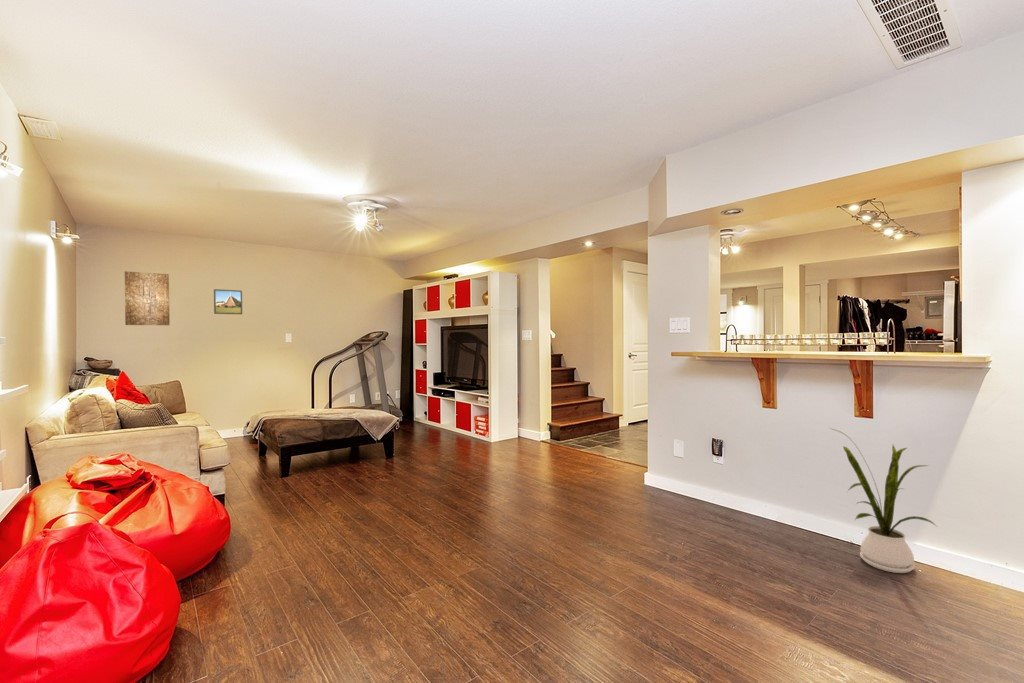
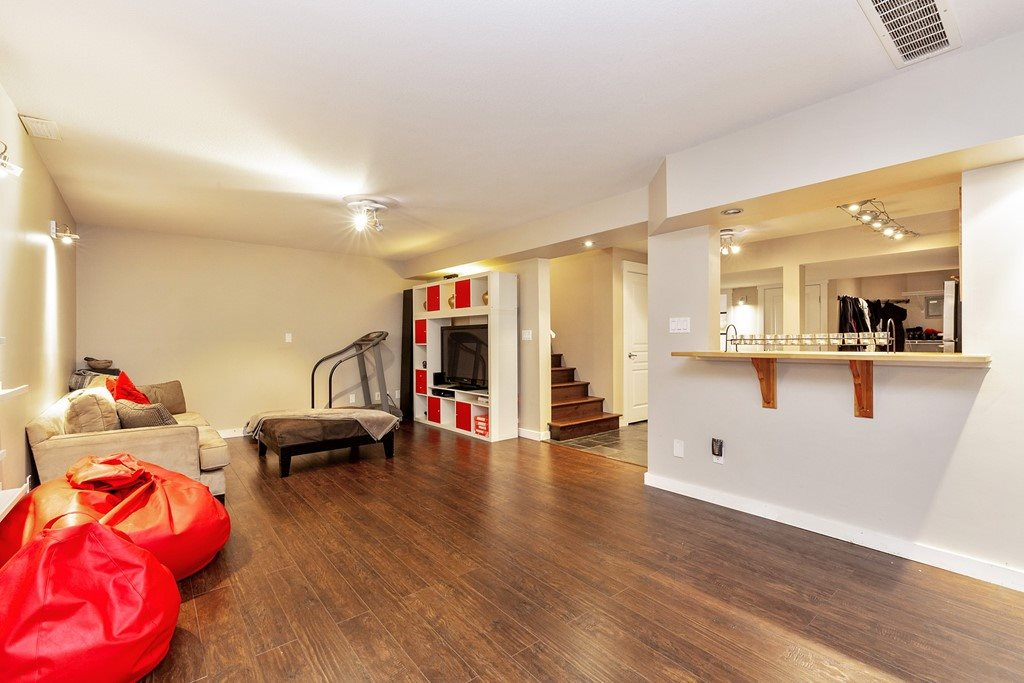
- house plant (879, 497)
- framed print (228, 302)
- wall art (147, 299)
